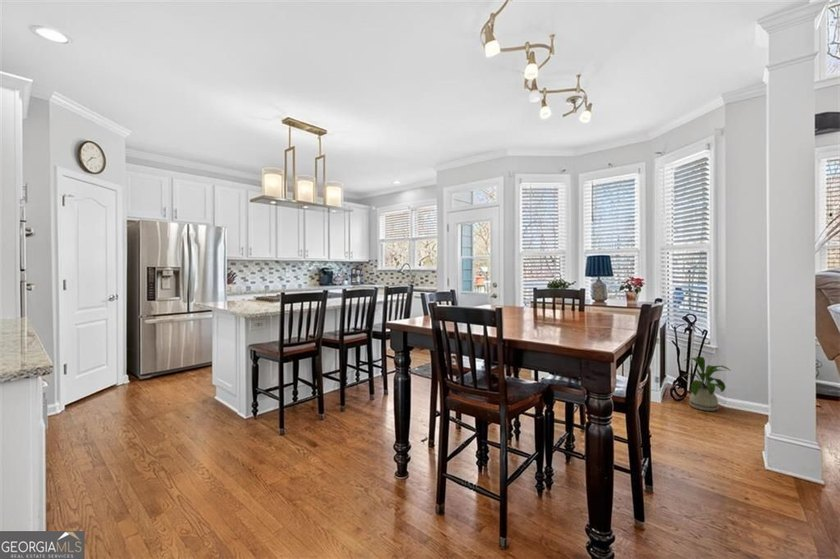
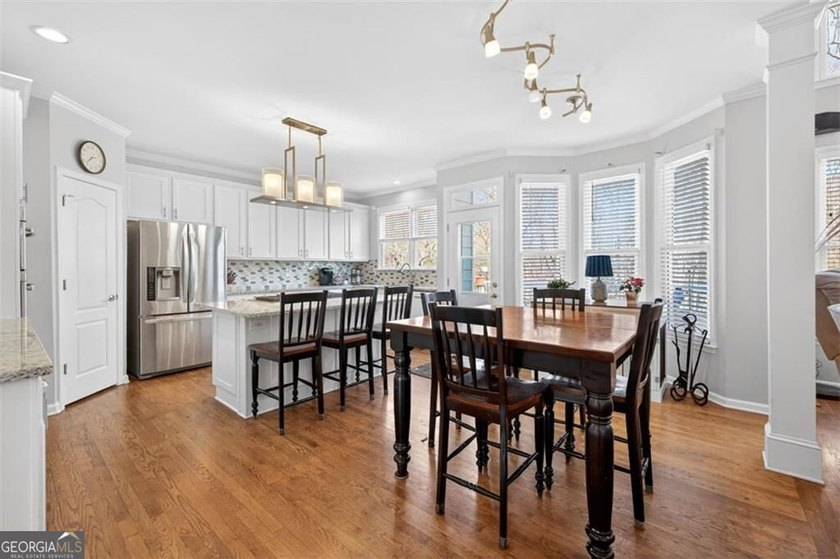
- house plant (709, 380)
